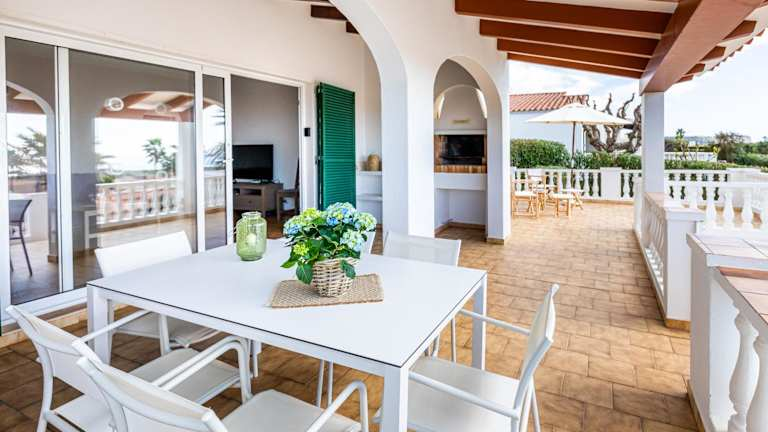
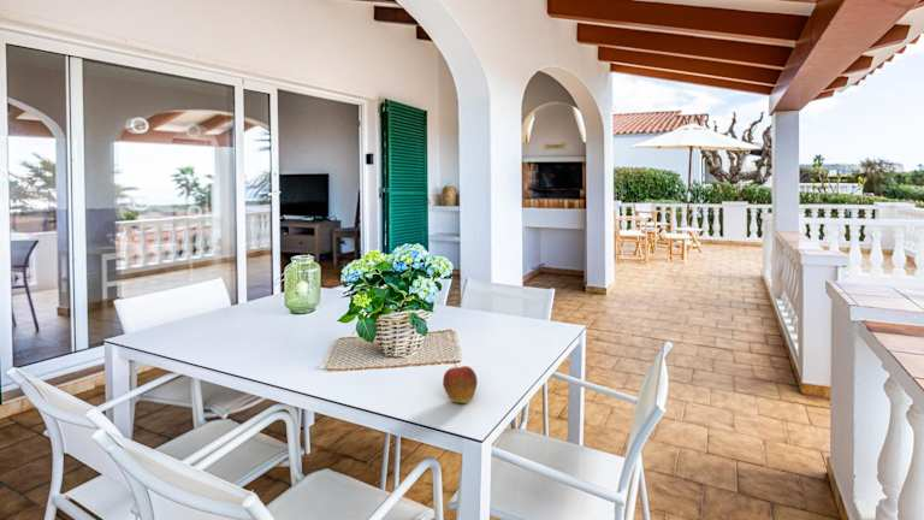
+ apple (460, 380)
